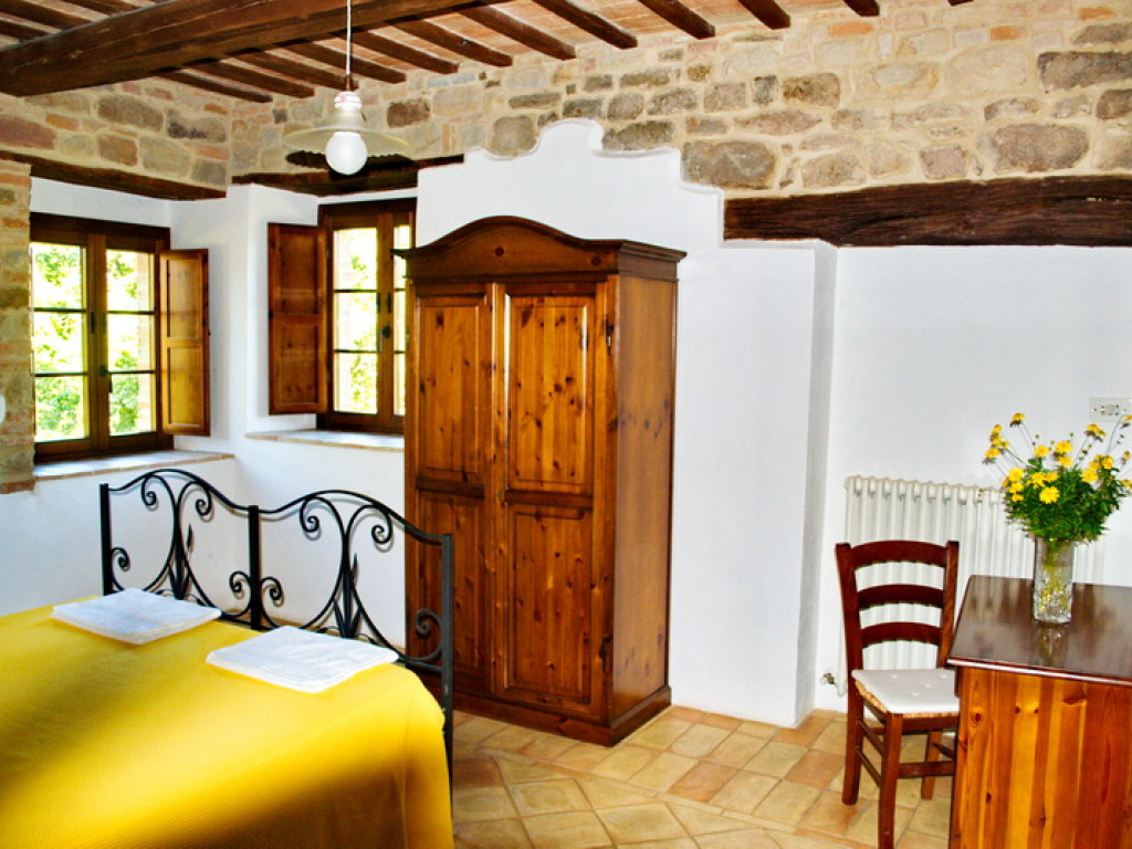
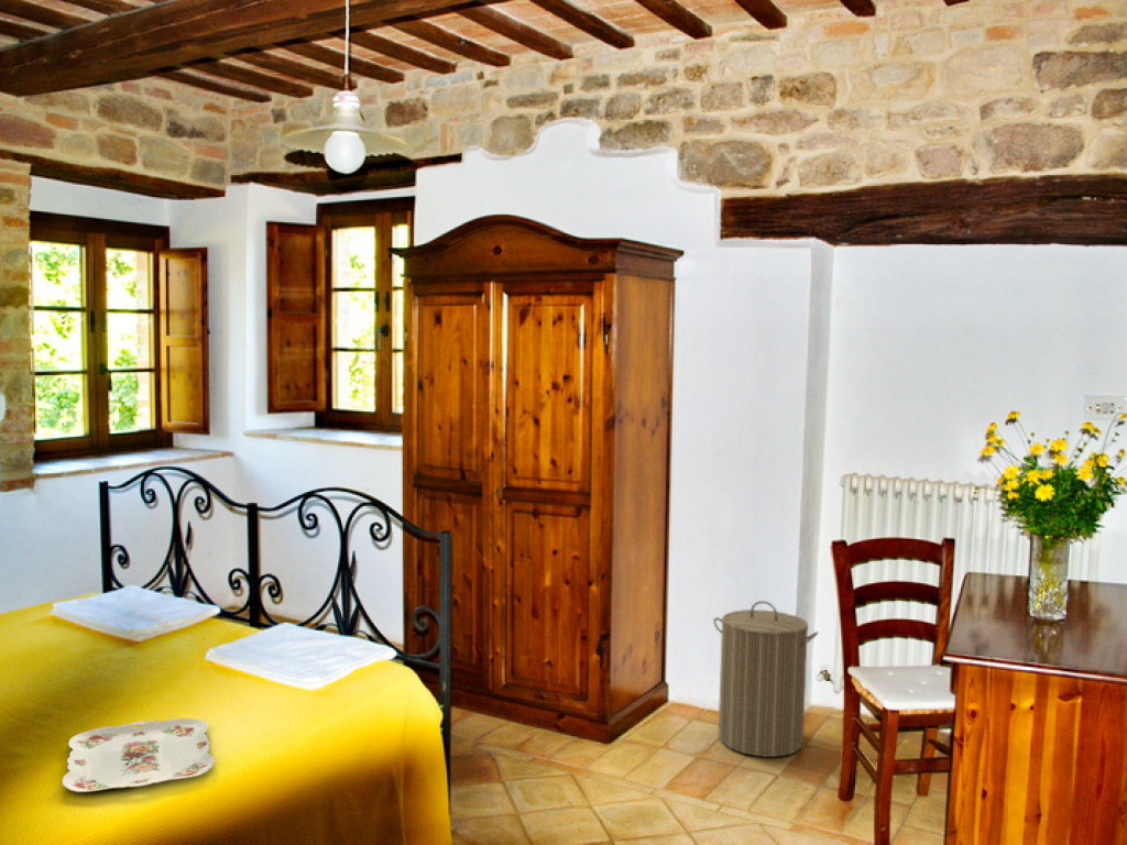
+ serving tray (140, 754)
+ laundry hamper (763, 671)
